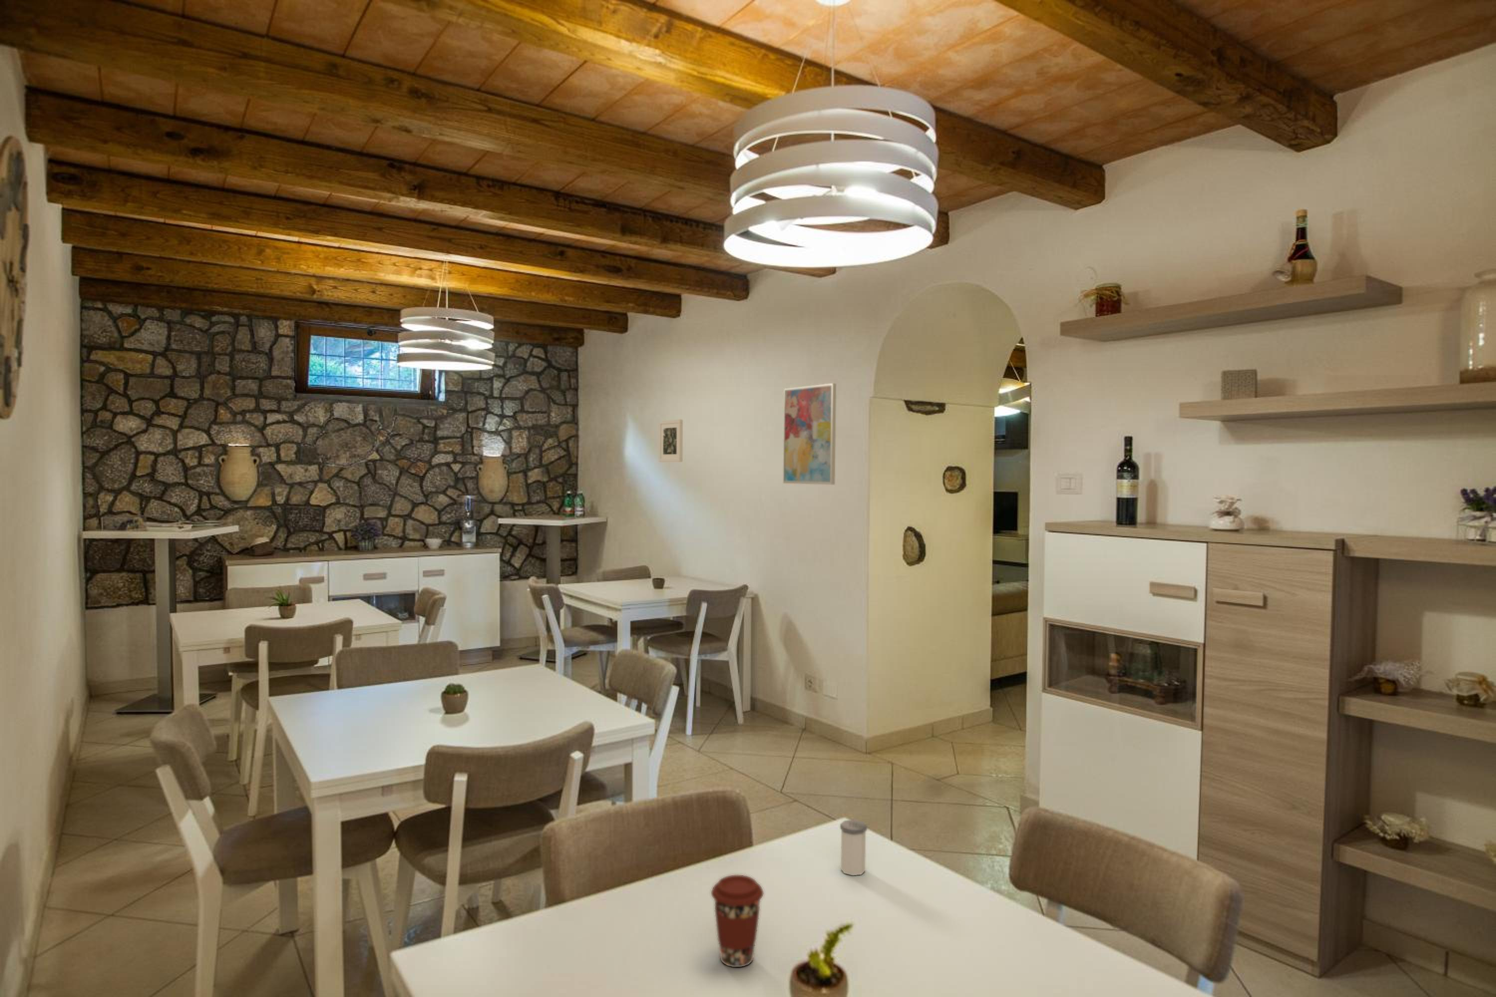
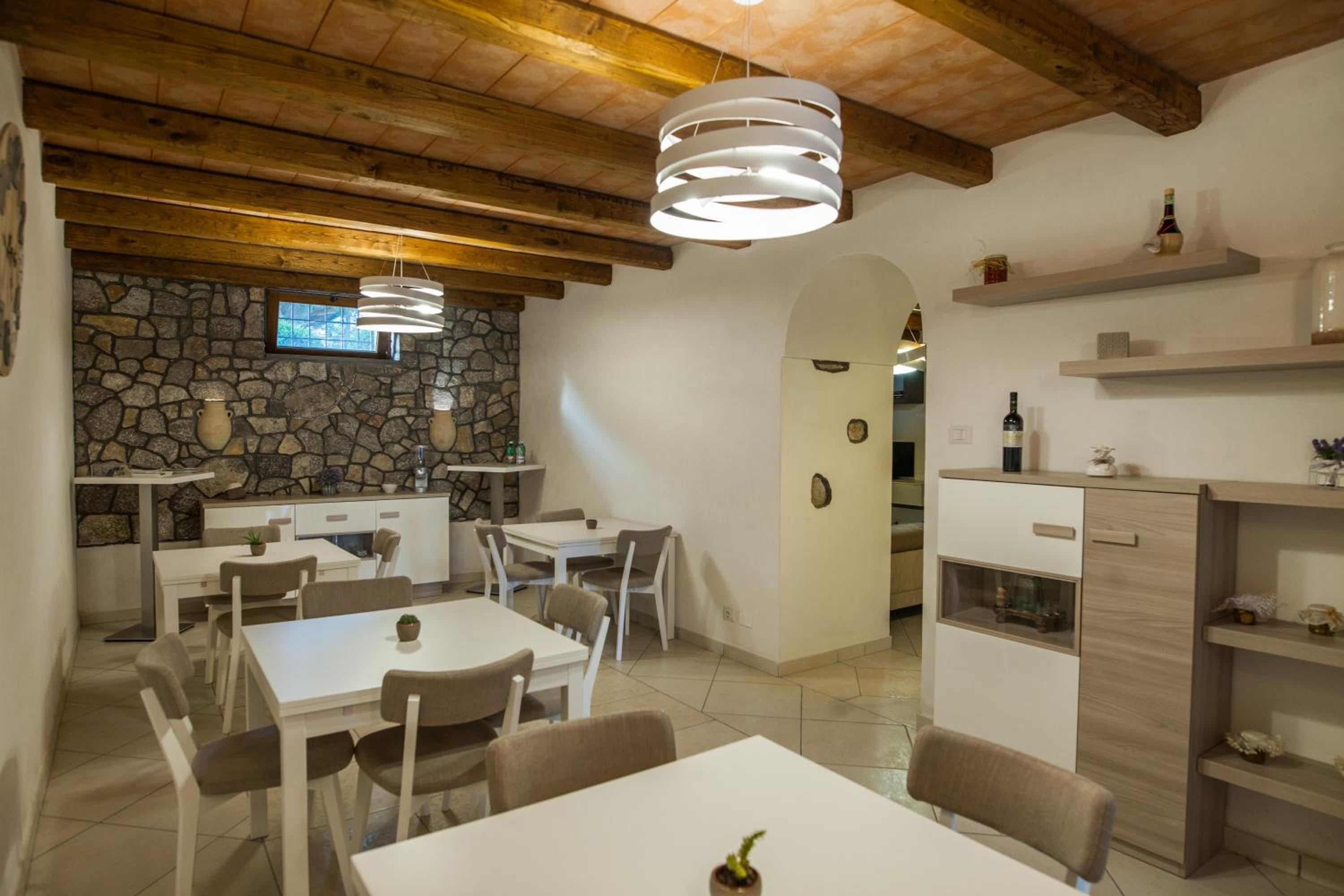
- coffee cup (737, 920)
- salt shaker (854, 848)
- wall art (808, 435)
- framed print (670, 441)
